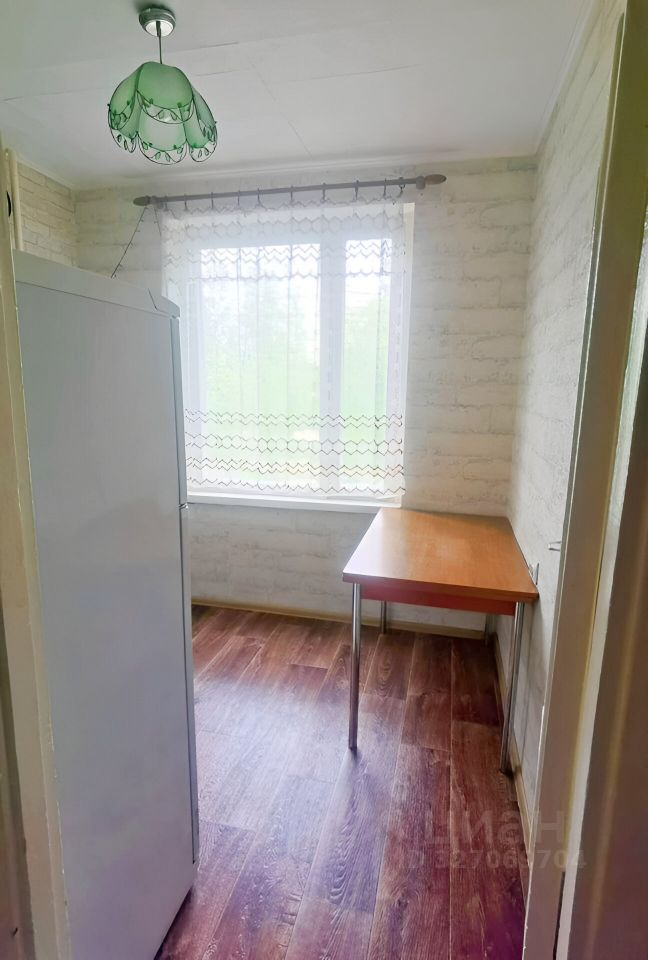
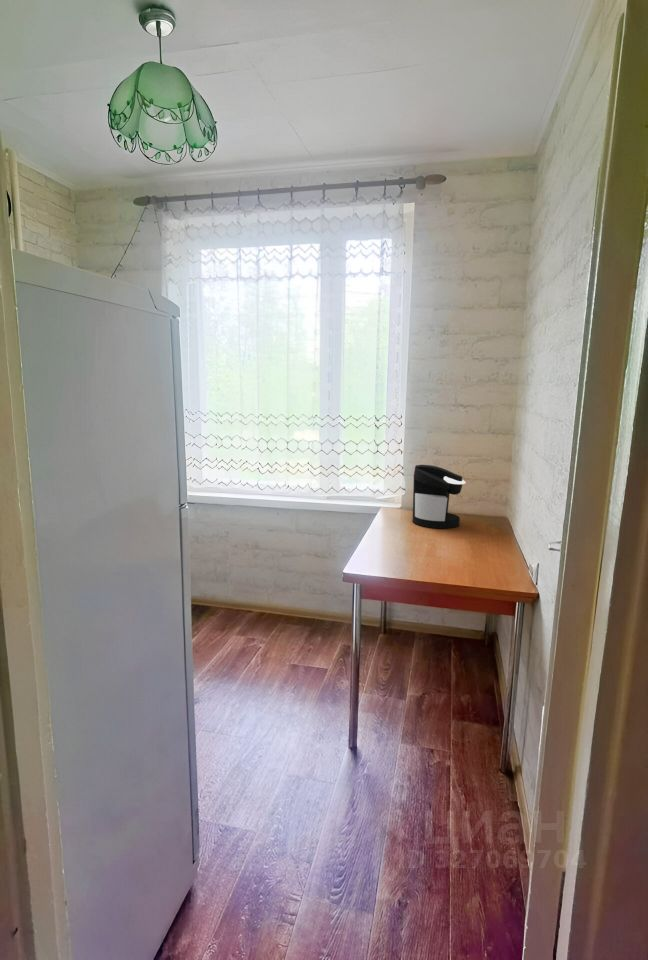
+ coffee maker (438, 494)
